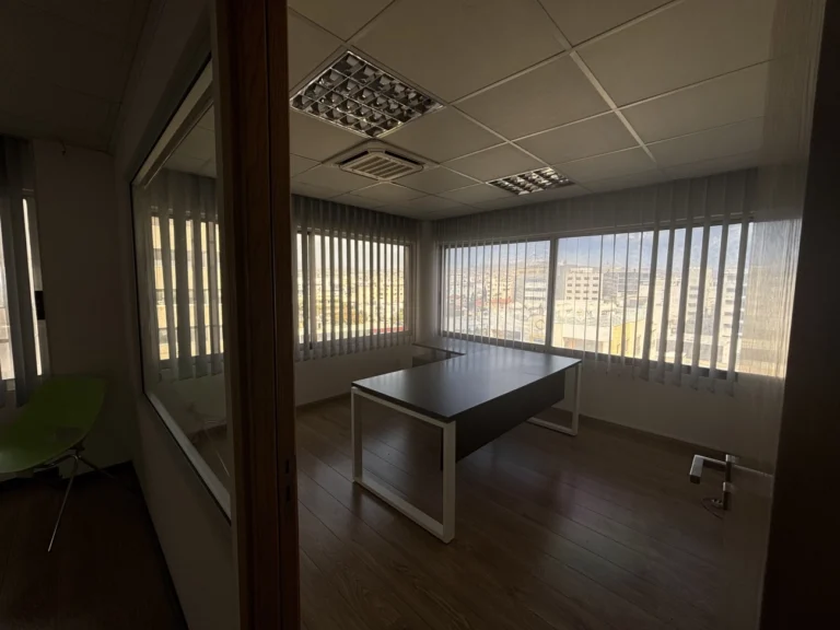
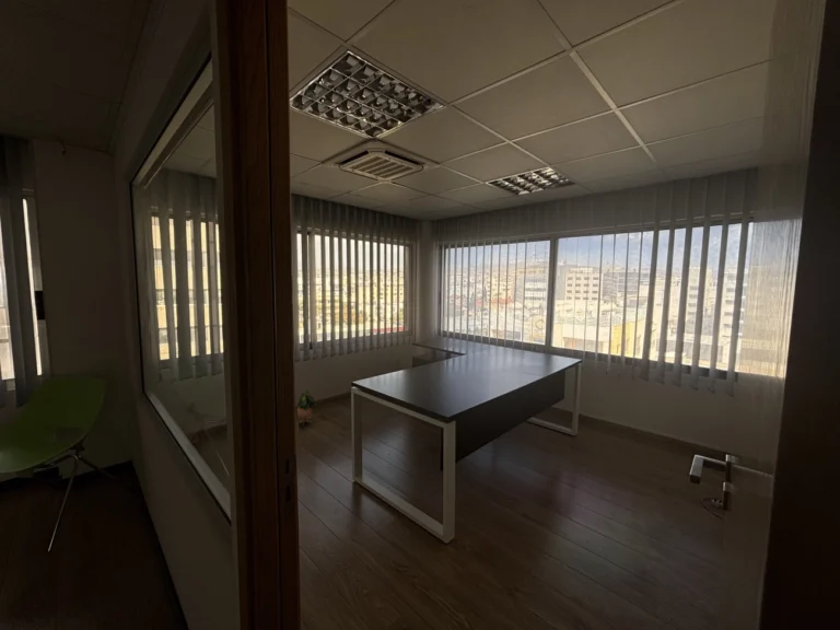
+ potted plant (306, 406)
